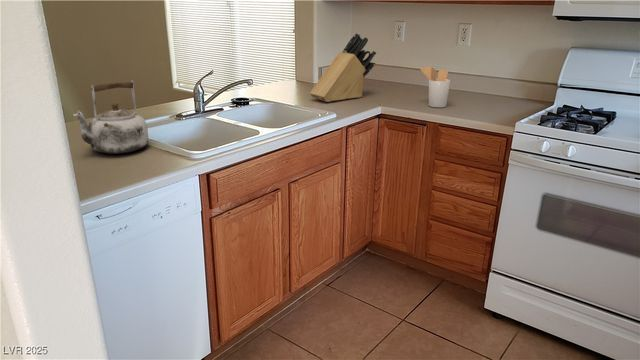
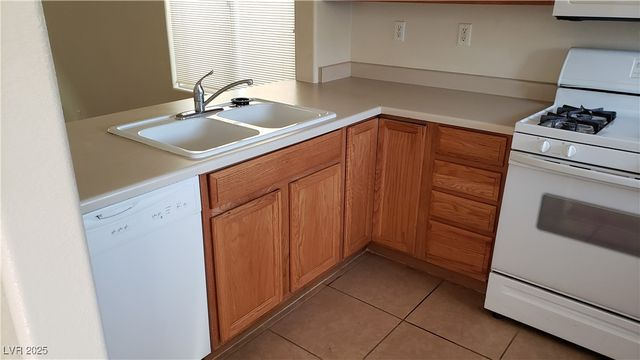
- knife block (344, 66)
- utensil holder (434, 85)
- kettle (109, 117)
